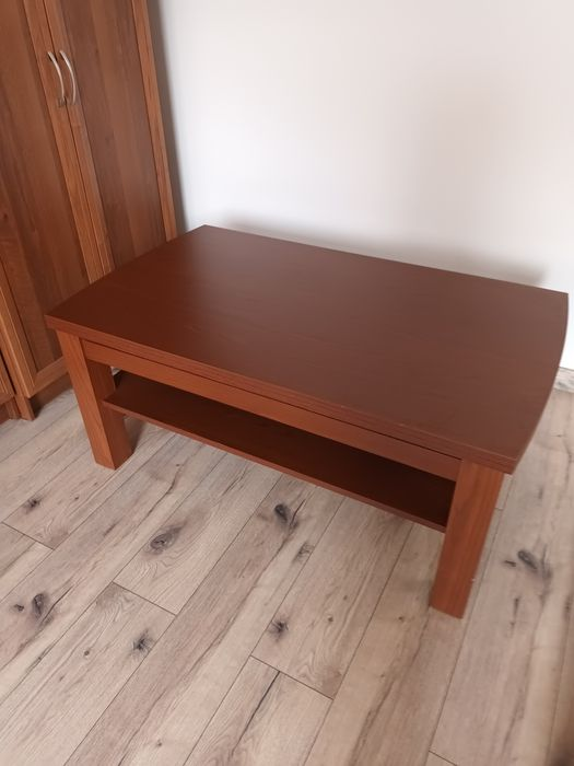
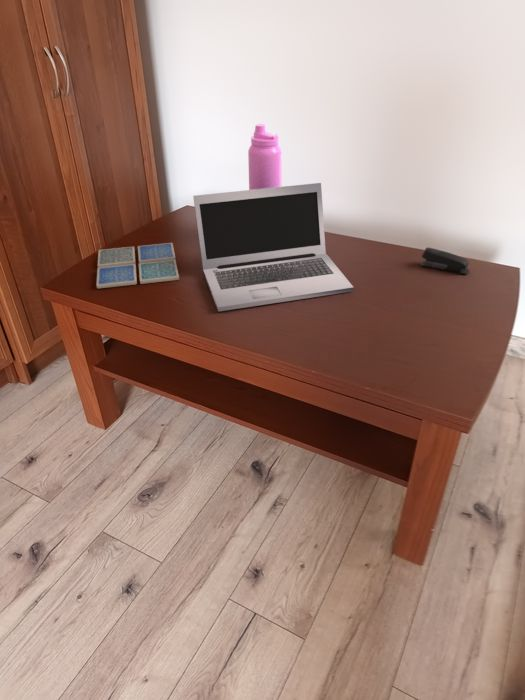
+ laptop (272, 243)
+ drink coaster (135, 264)
+ stapler (446, 259)
+ water bottle (265, 184)
